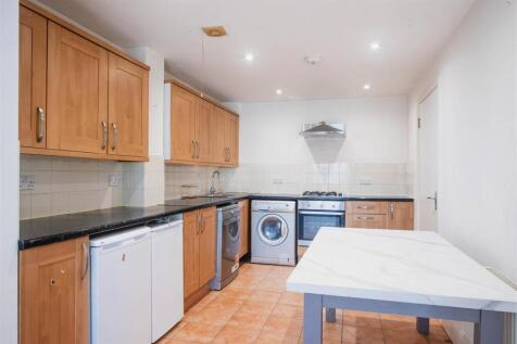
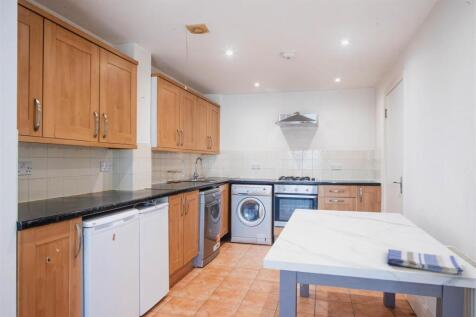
+ dish towel (422, 259)
